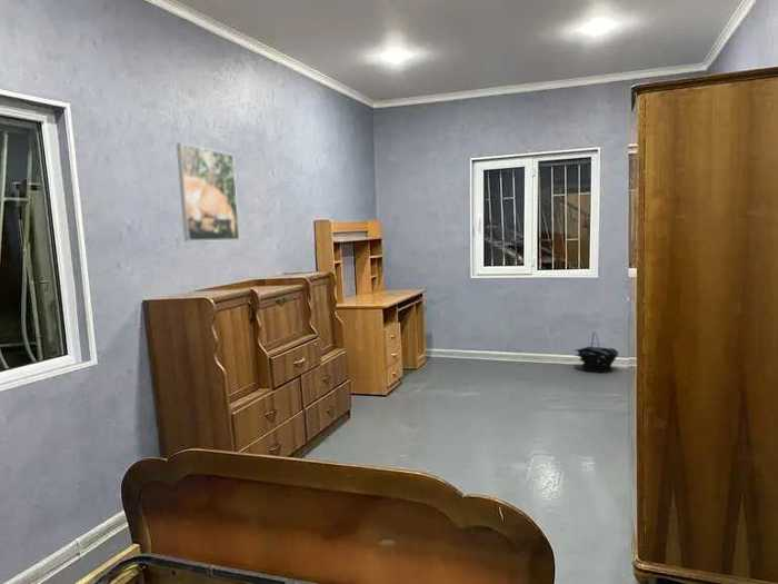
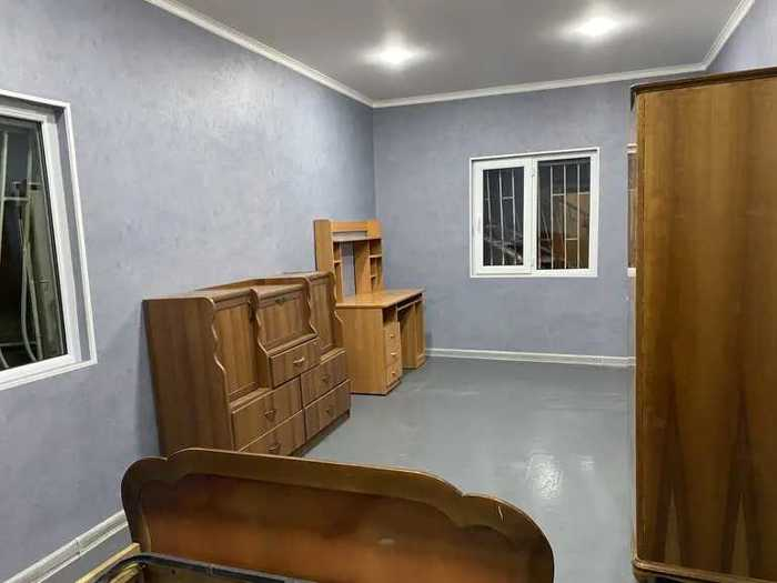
- basket (596, 350)
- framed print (210, 195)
